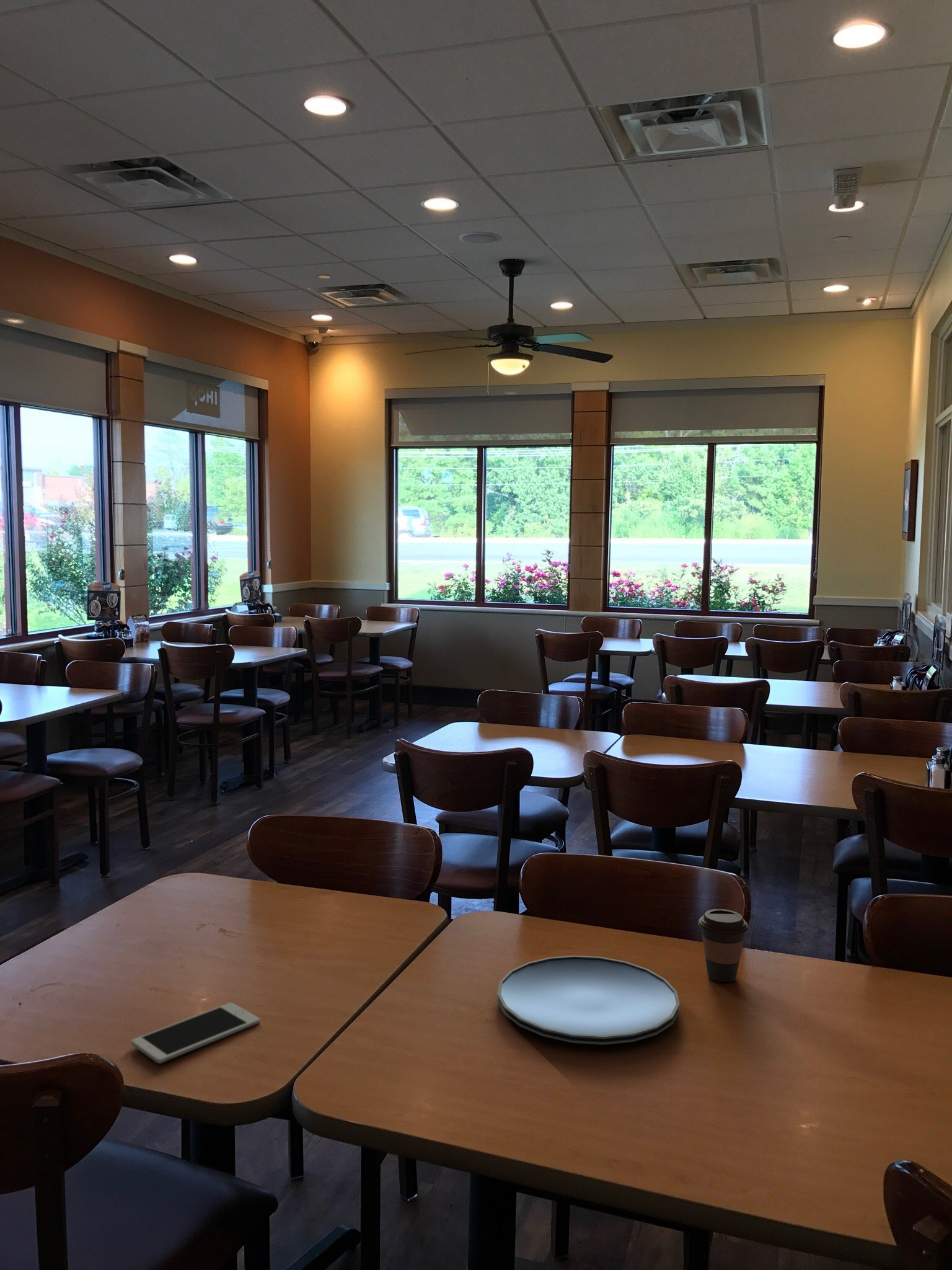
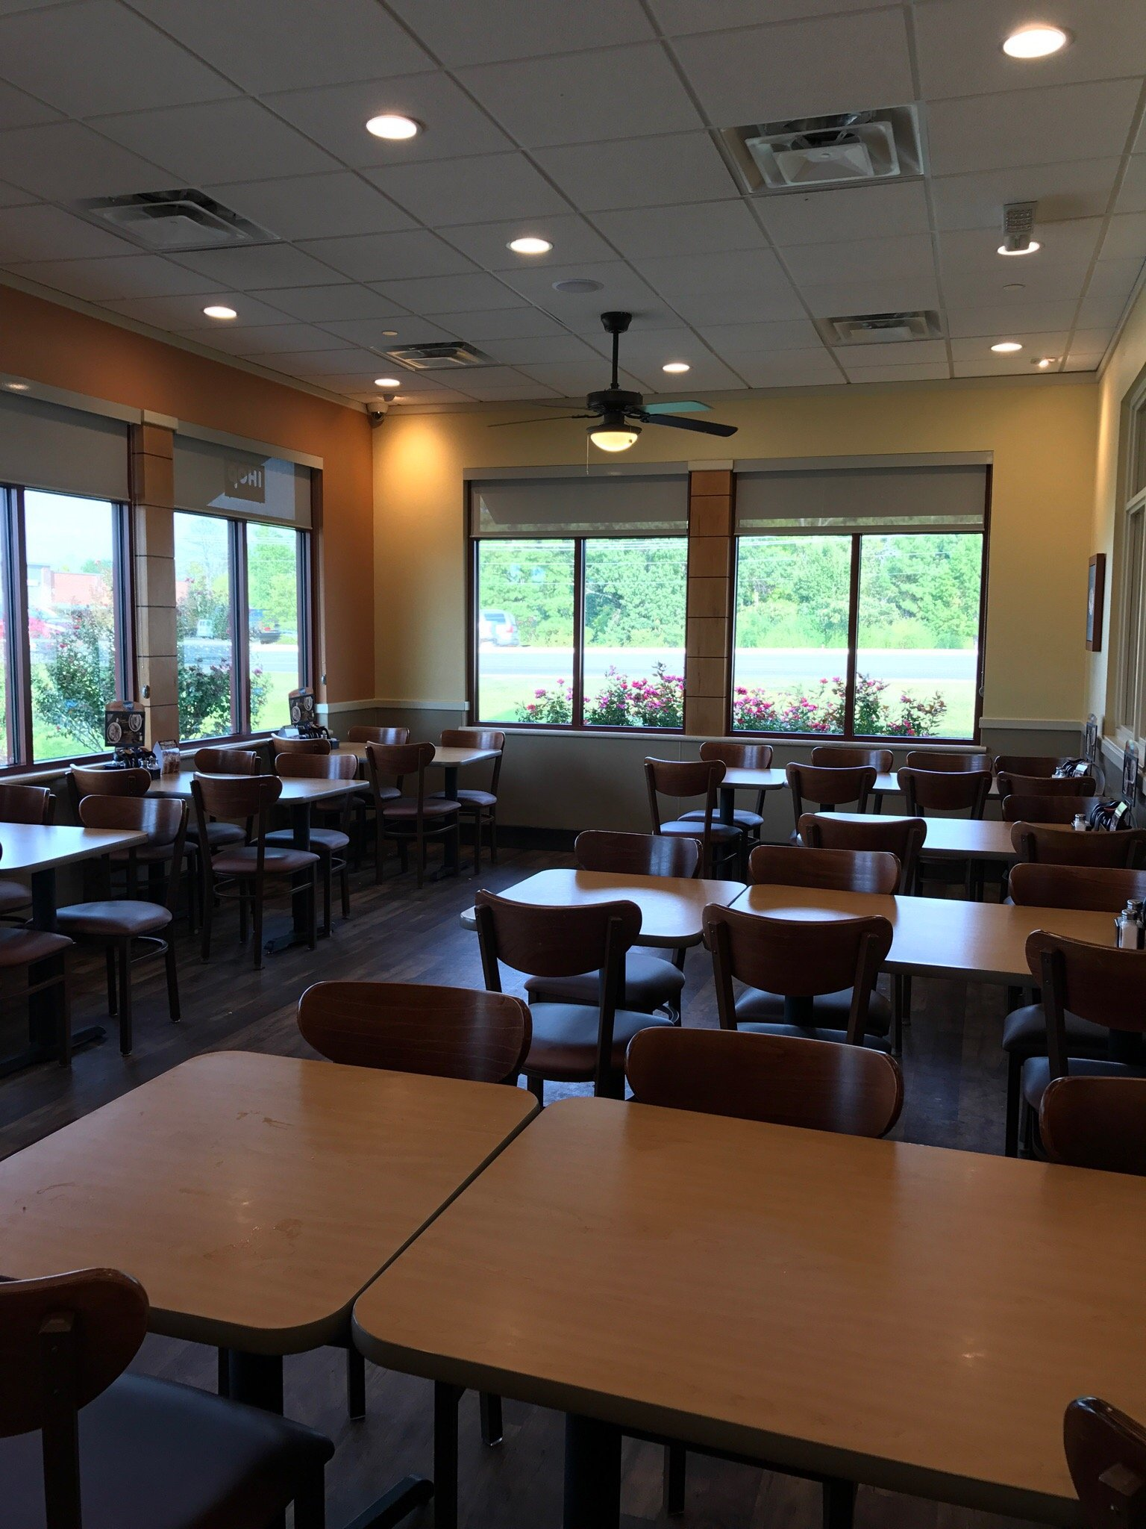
- plate (587, 999)
- cell phone (197, 1031)
- coffee cup (723, 946)
